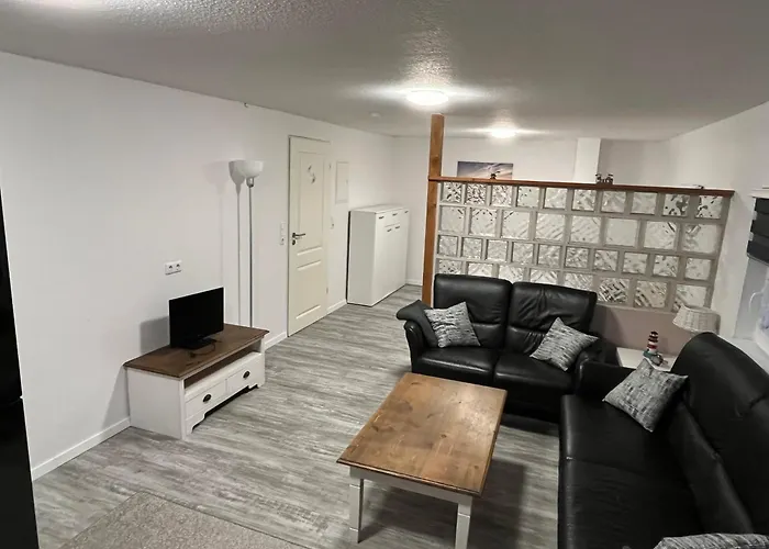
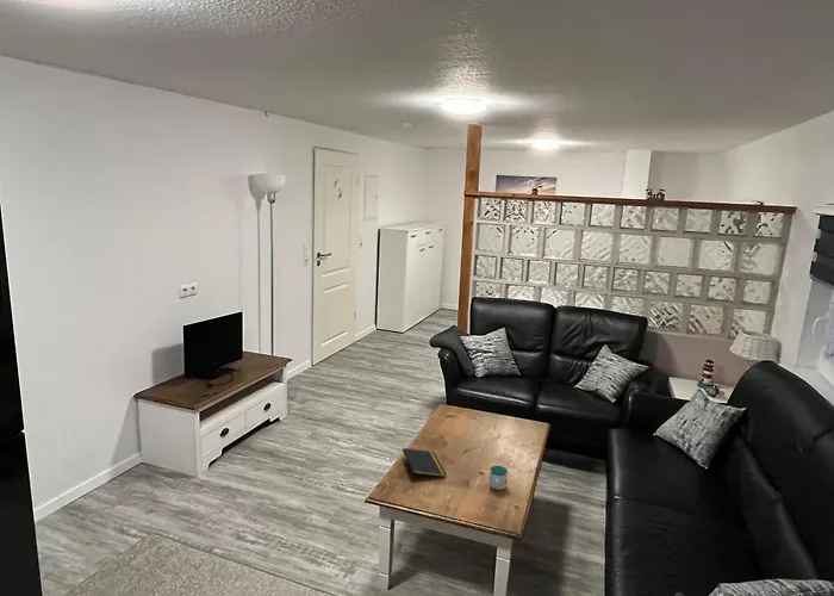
+ notepad (423, 461)
+ mug (498, 478)
